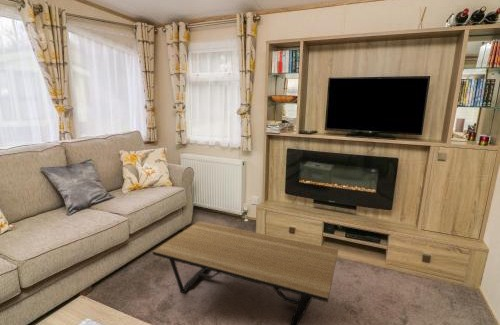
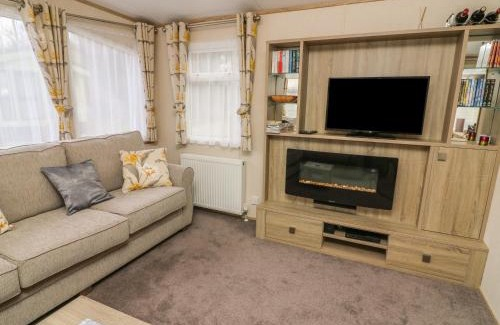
- coffee table (246, 271)
